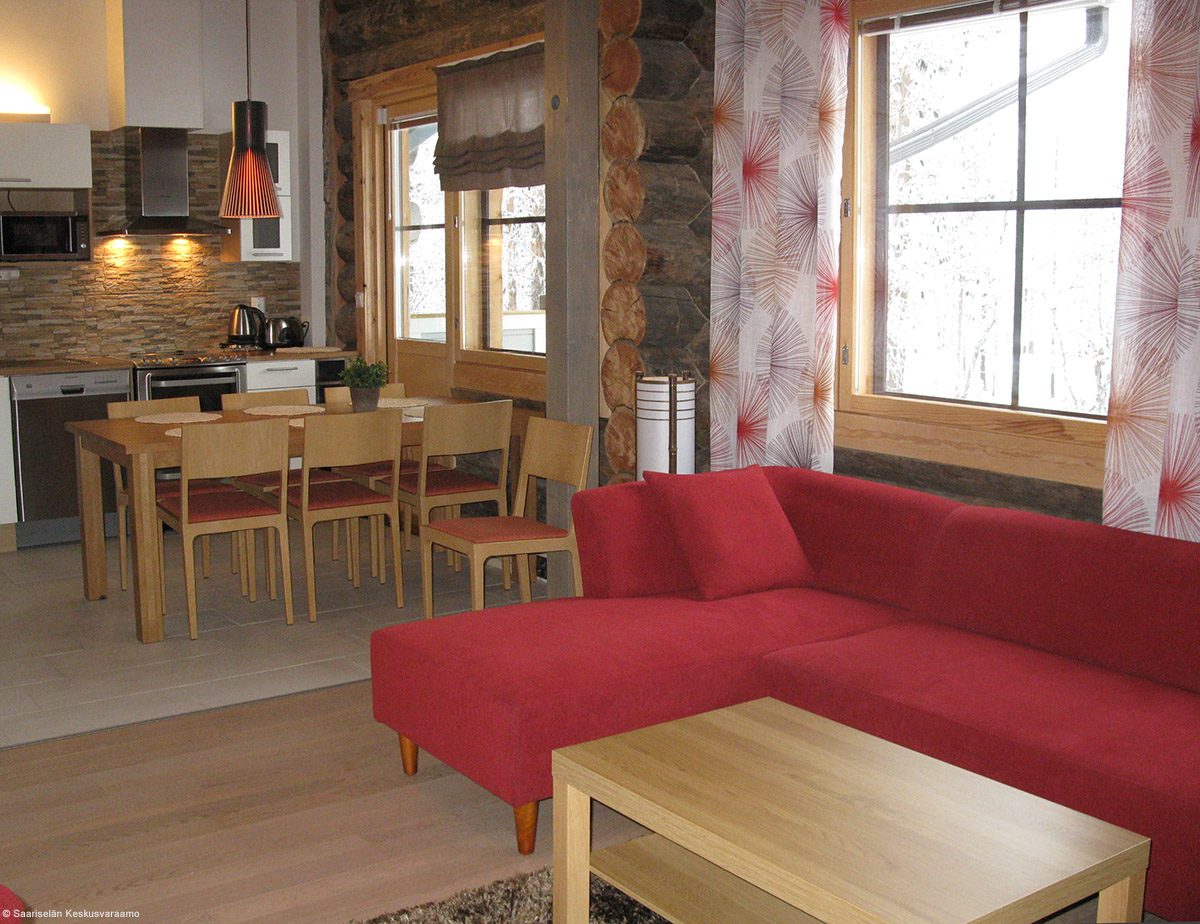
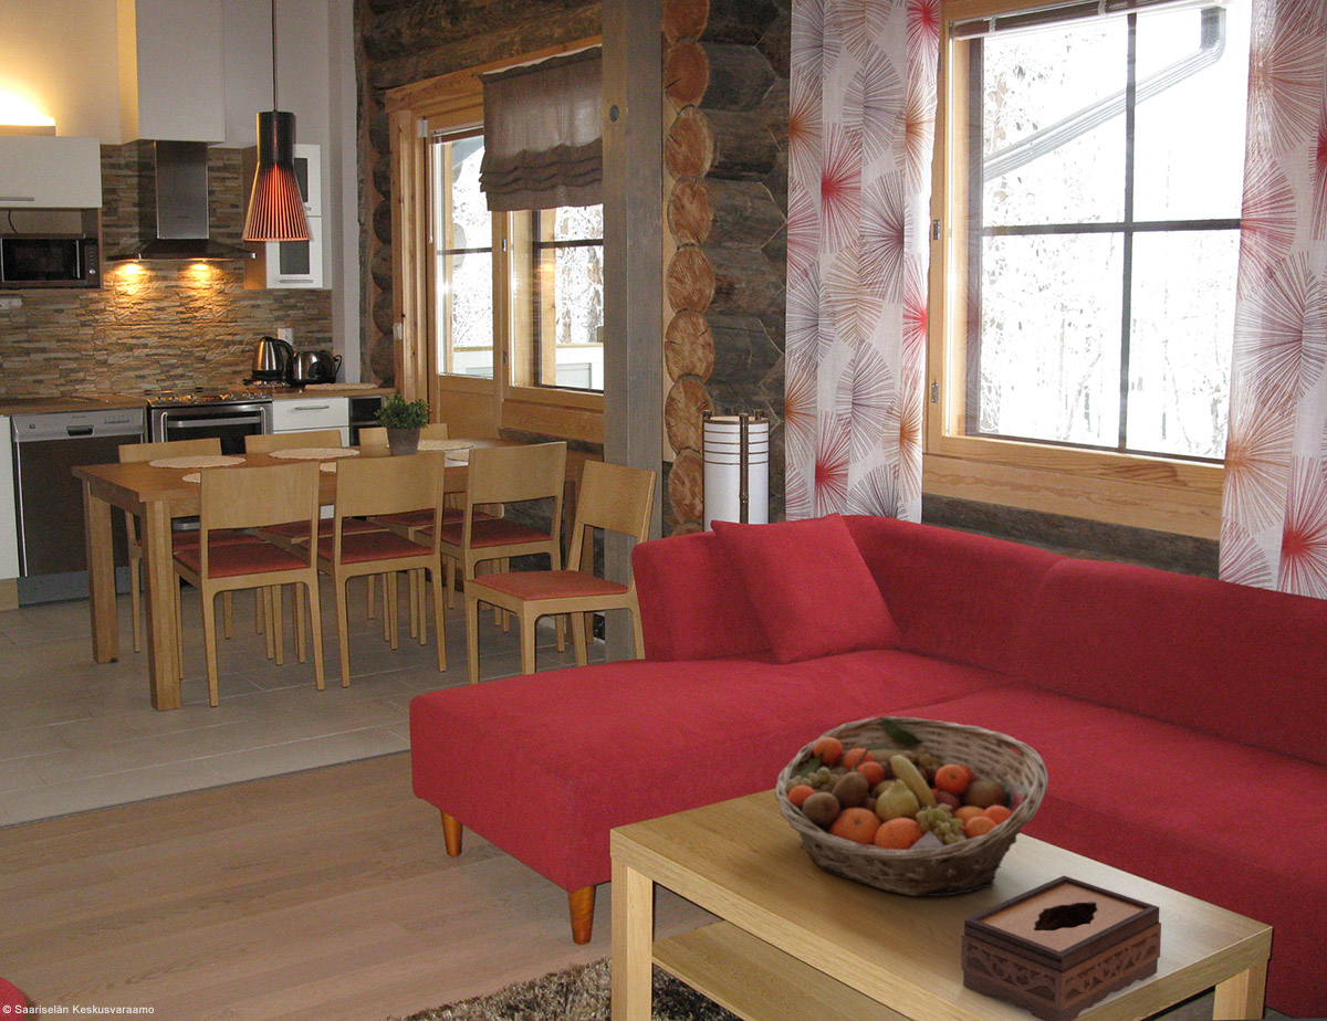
+ fruit basket (907, 801)
+ tissue box (1062, 946)
